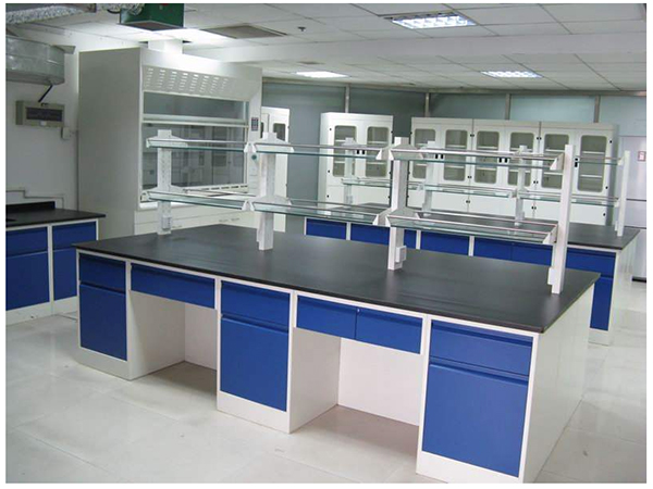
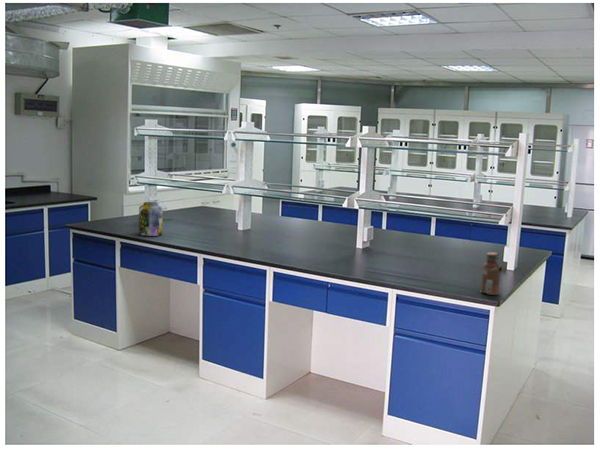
+ jar (150, 218)
+ drink bottle (491, 272)
